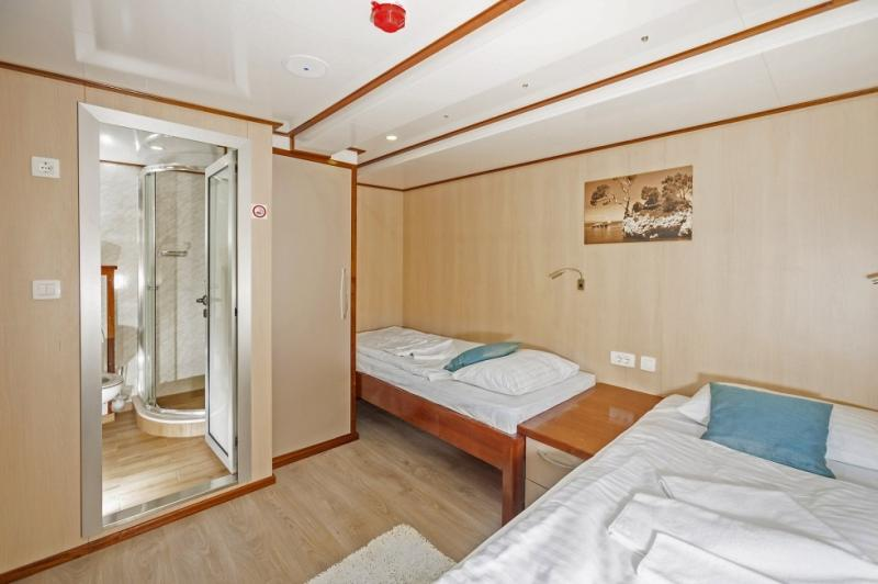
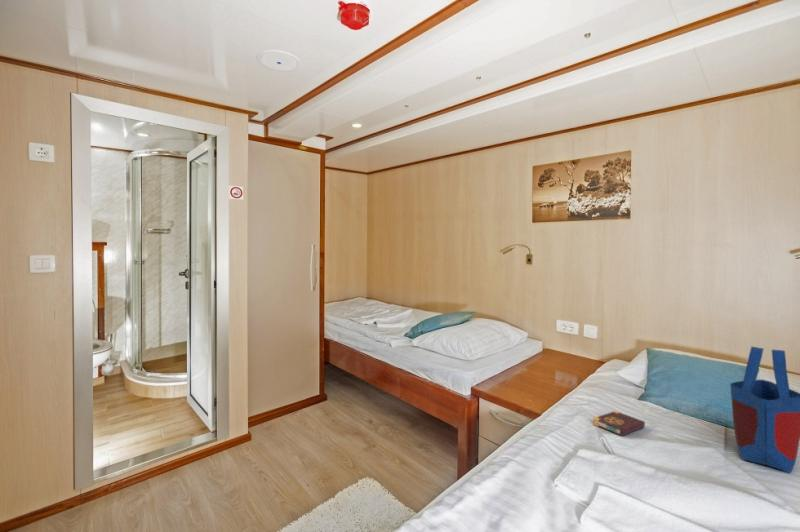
+ tote bag (765, 400)
+ book (618, 422)
